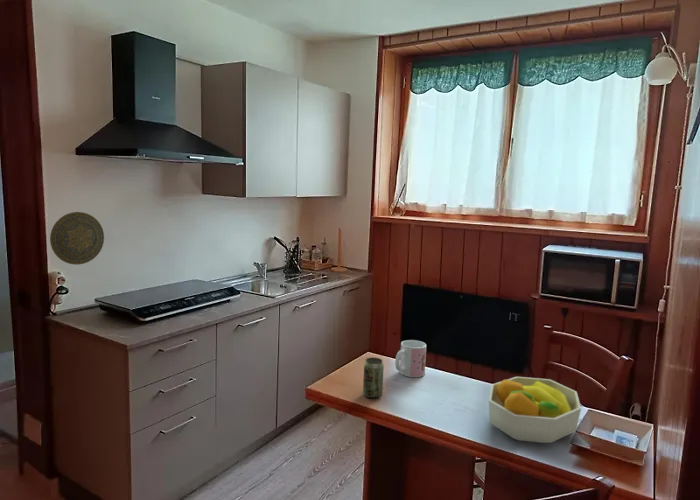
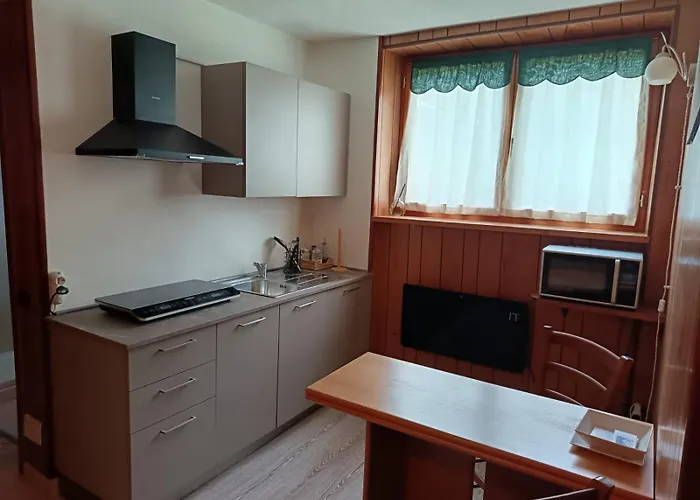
- beverage can (373, 377)
- decorative plate (79, 238)
- mug (410, 359)
- fruit bowl (533, 403)
